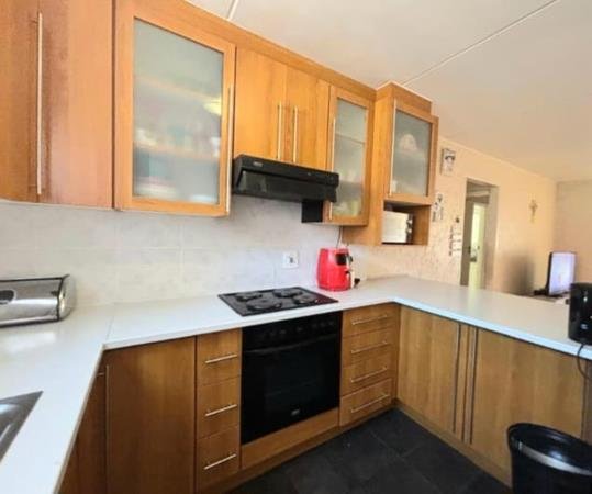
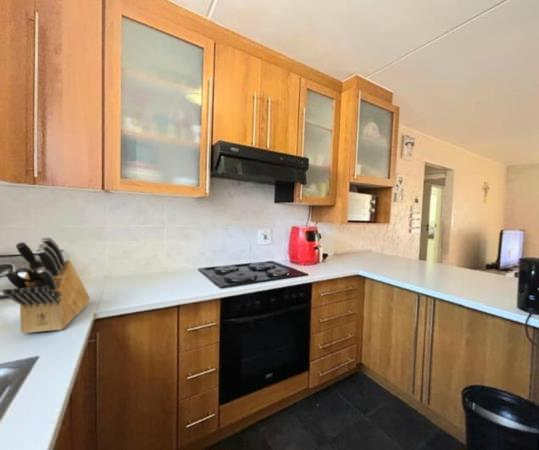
+ knife block (53, 278)
